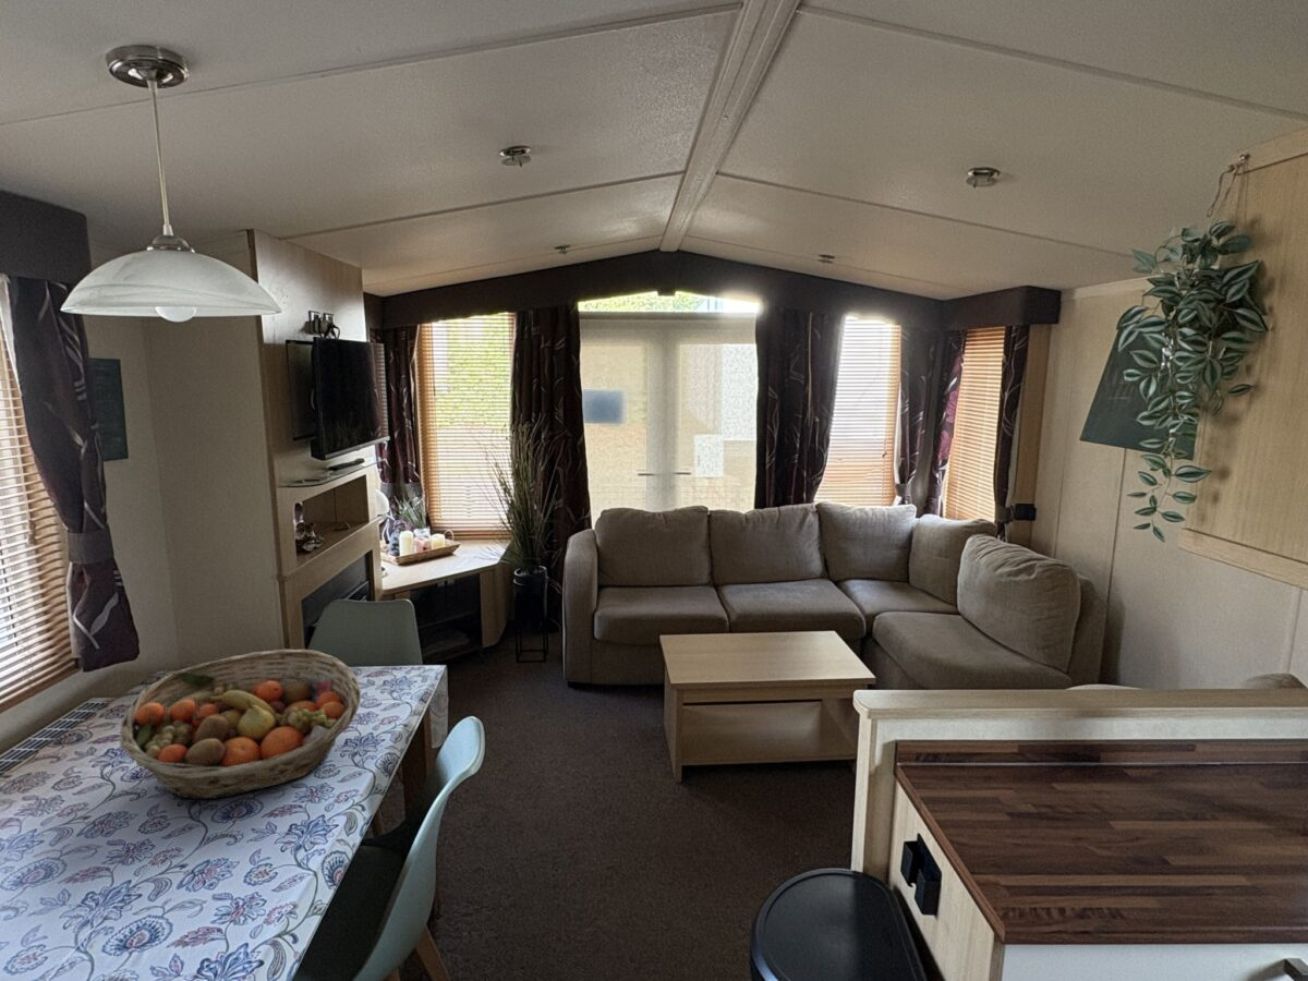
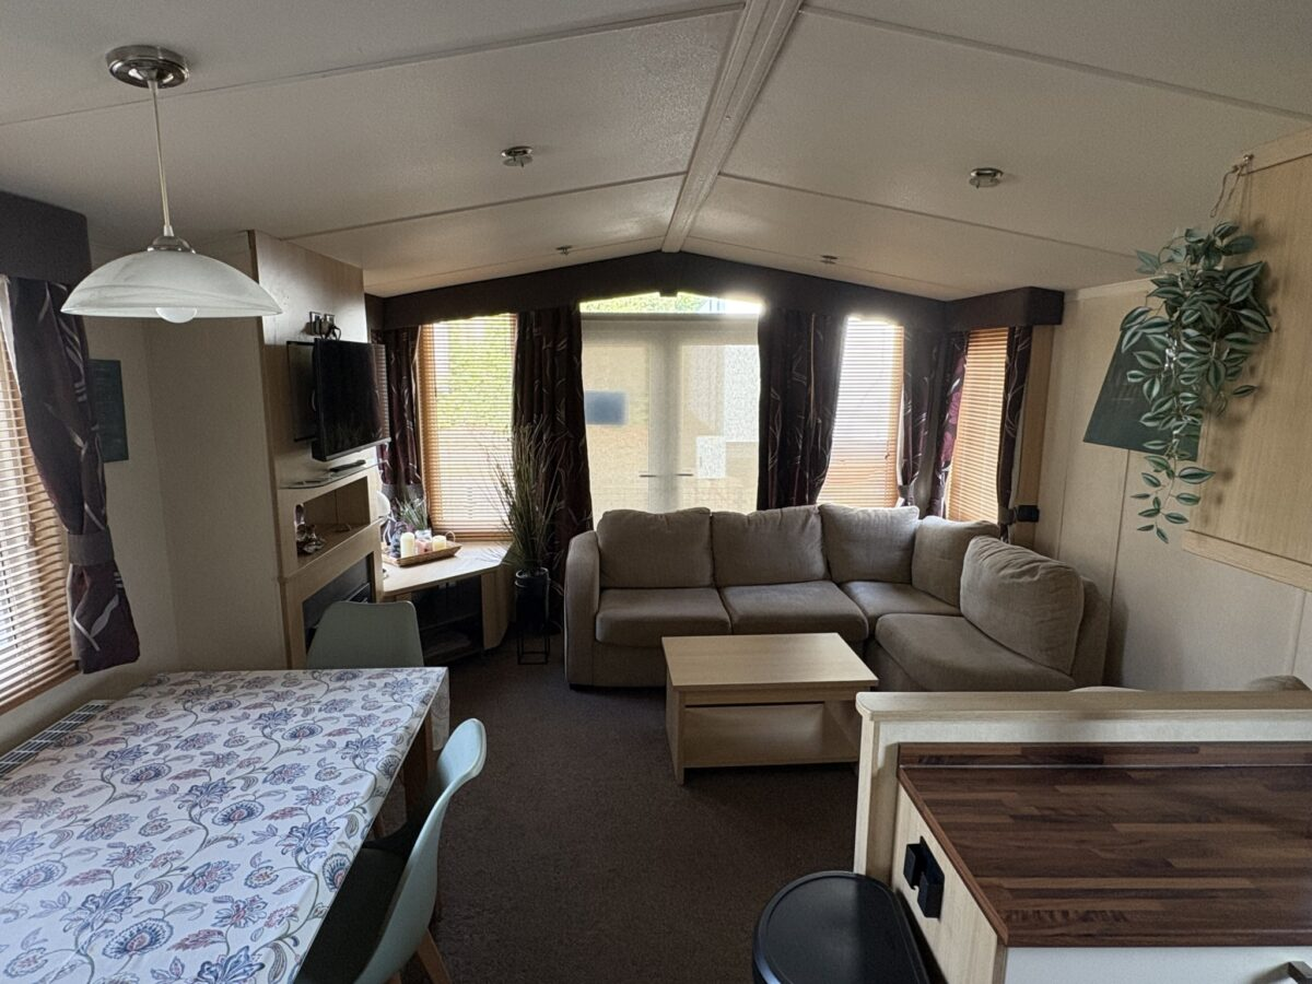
- fruit basket (249, 720)
